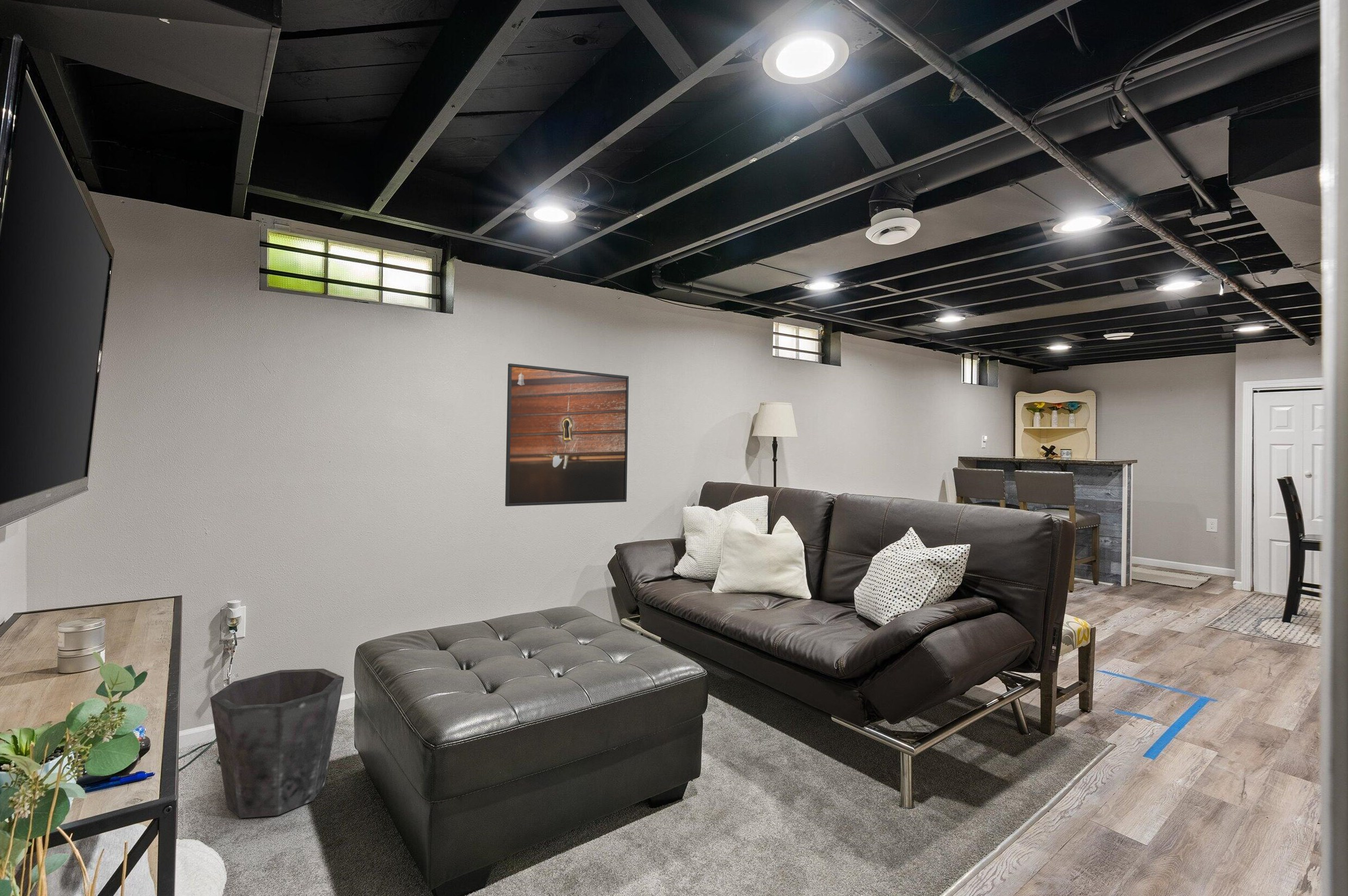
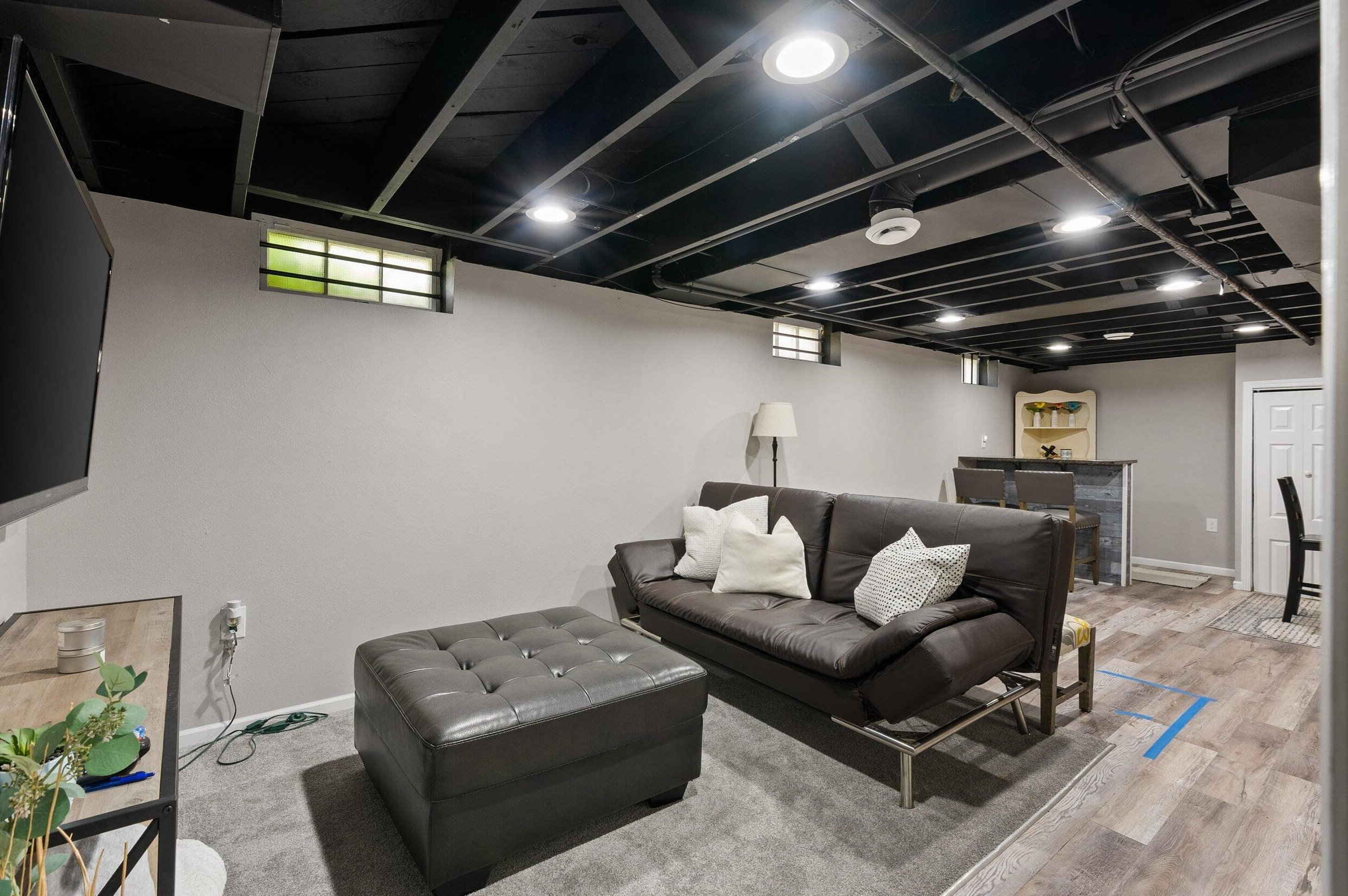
- waste bin (279, 741)
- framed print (571, 437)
